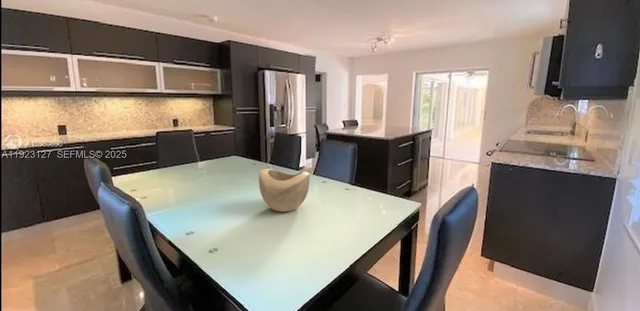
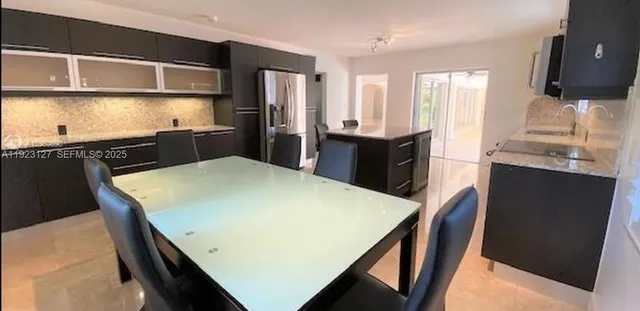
- decorative bowl (284, 189)
